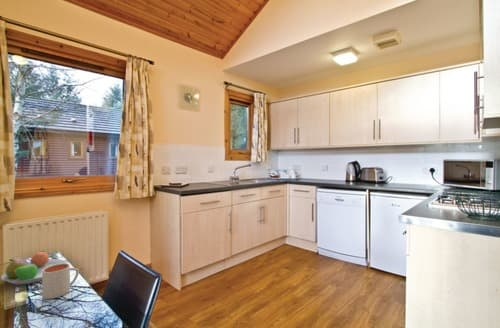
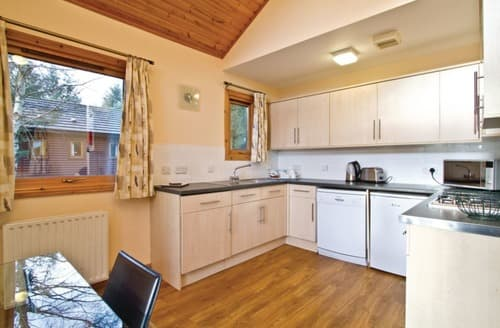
- fruit bowl (34, 265)
- mug (61, 279)
